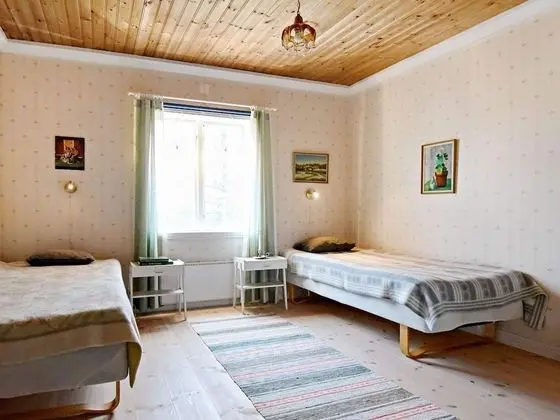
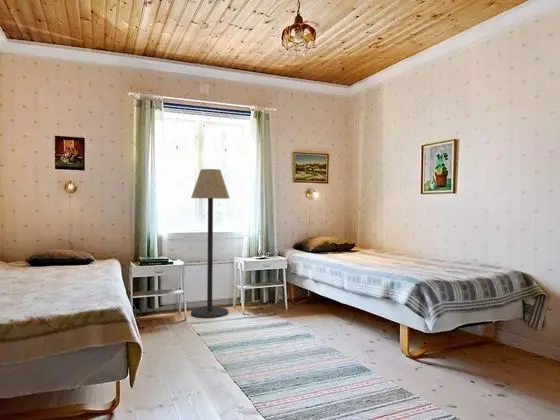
+ floor lamp (210, 241)
